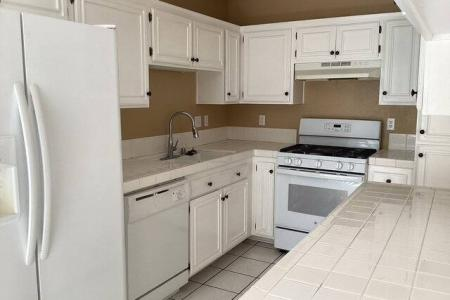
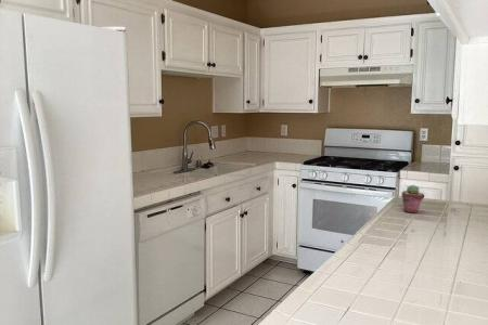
+ potted succulent (412, 197)
